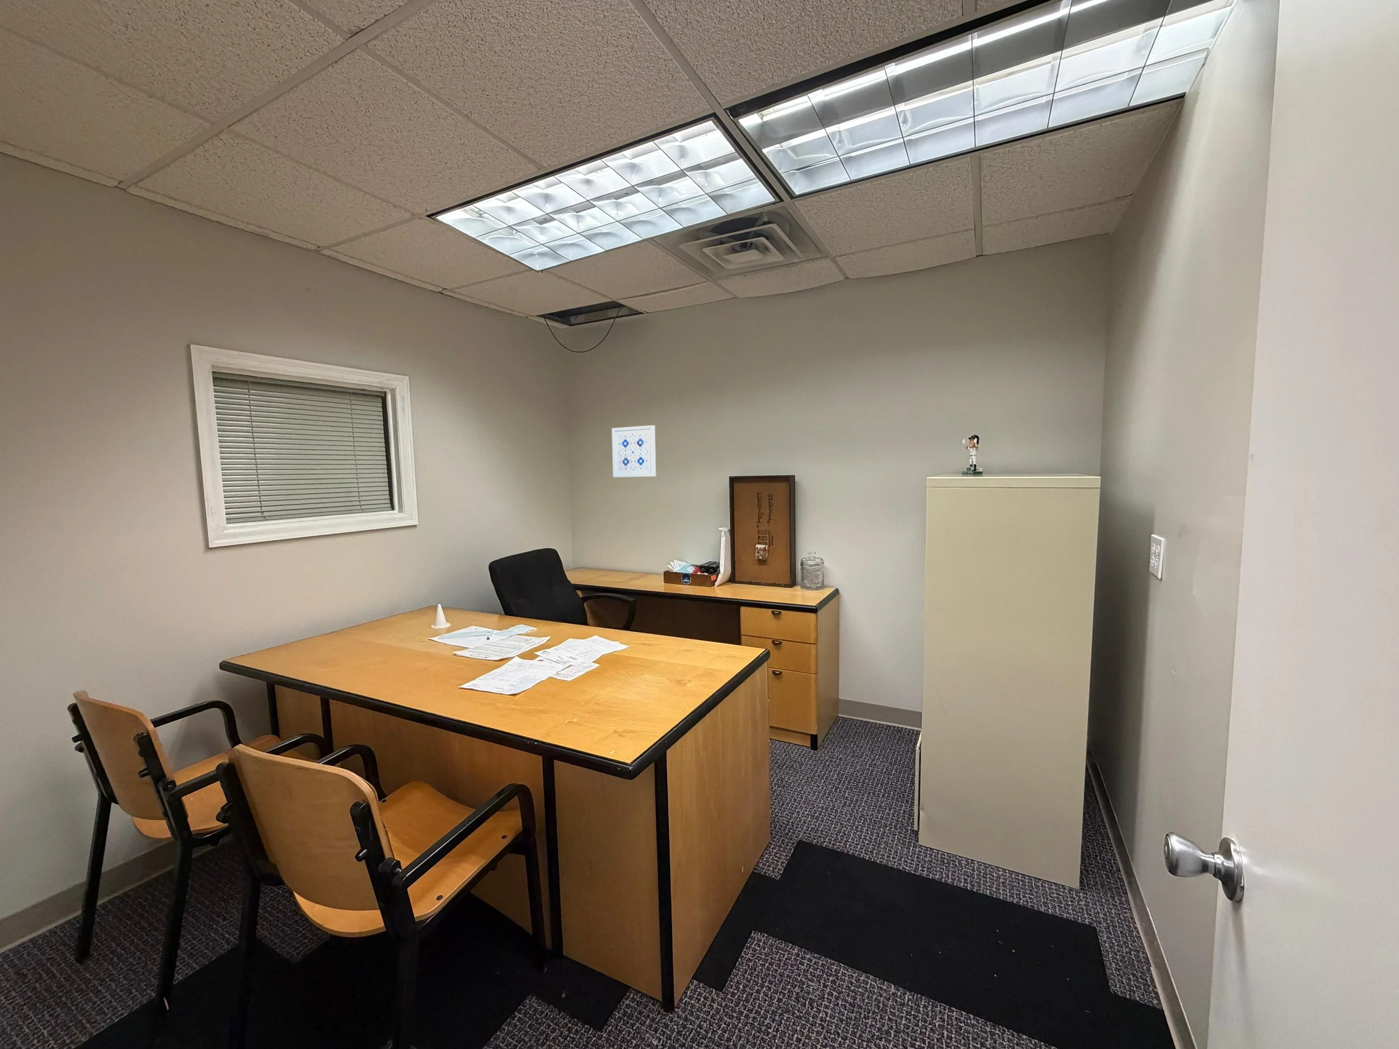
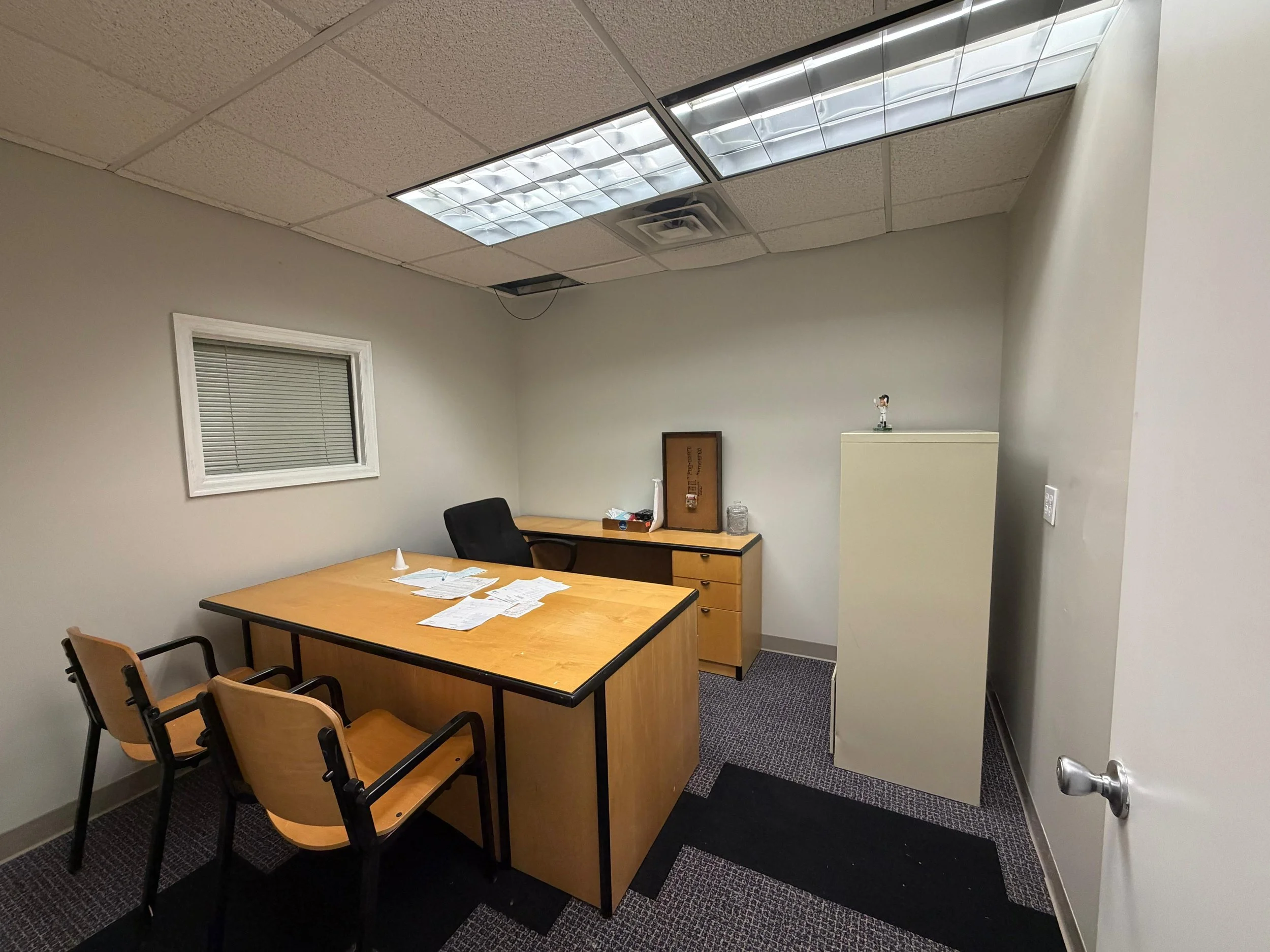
- wall art (633, 452)
